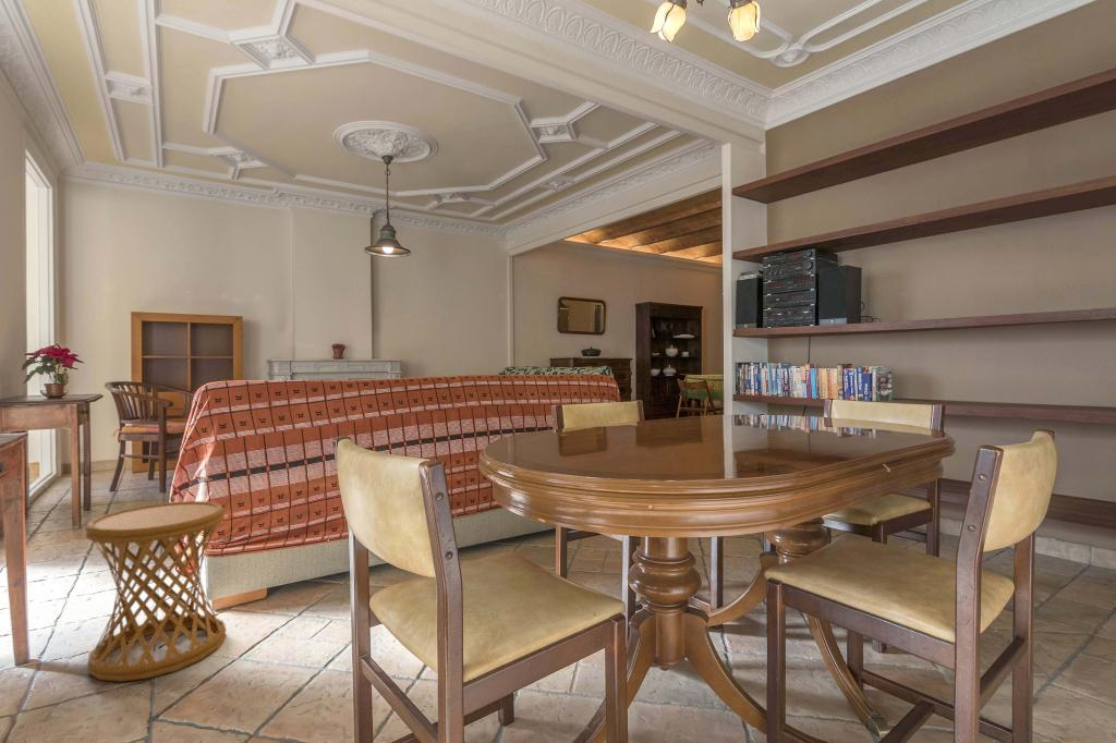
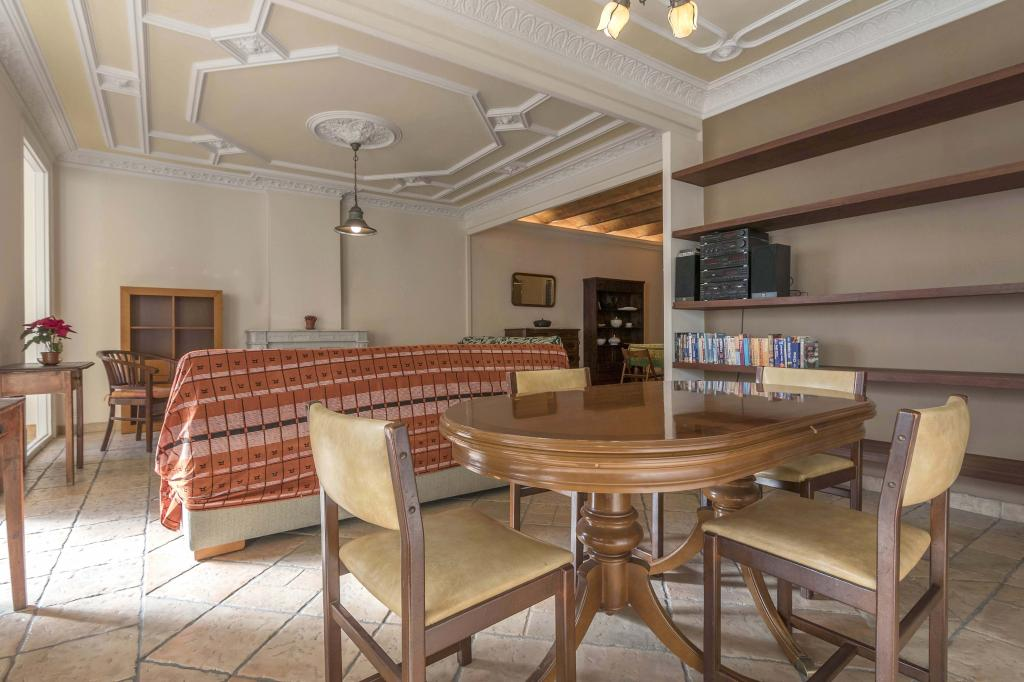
- side table (159, 582)
